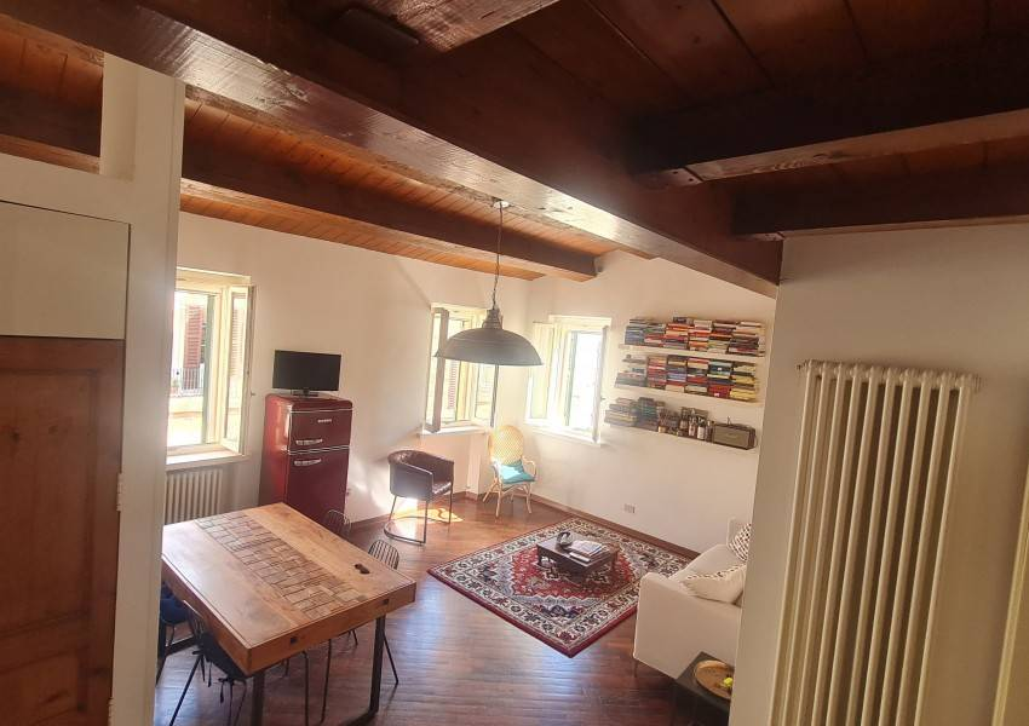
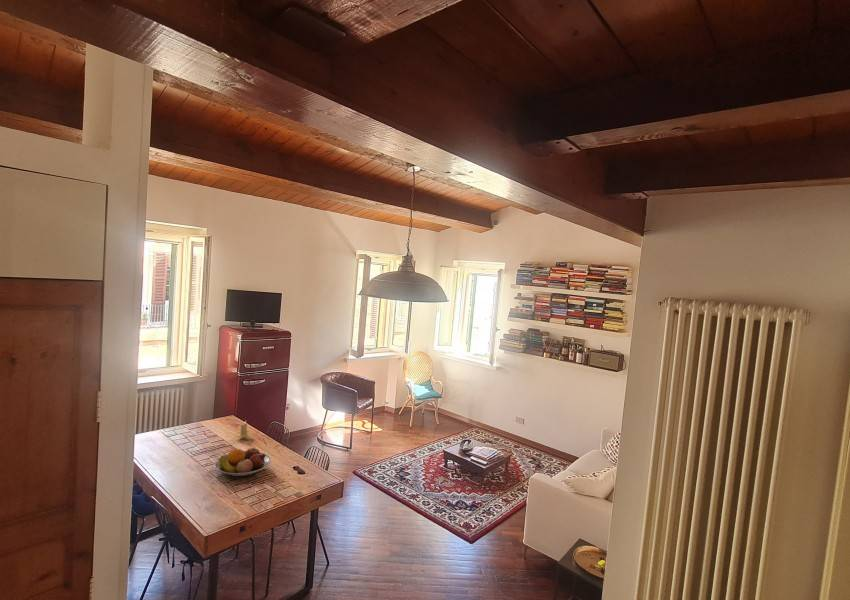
+ fruit bowl (243, 459)
+ candle holder (244, 429)
